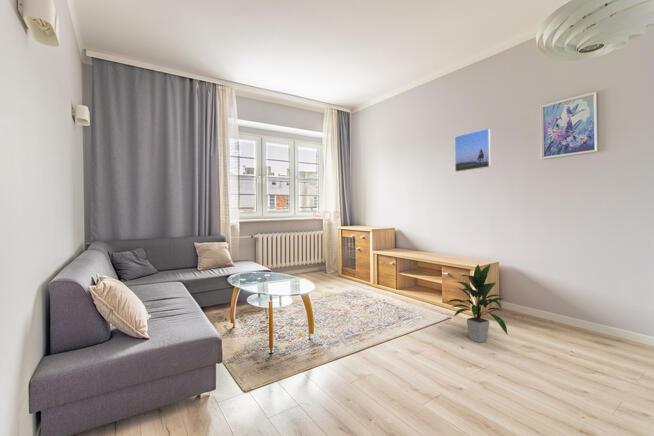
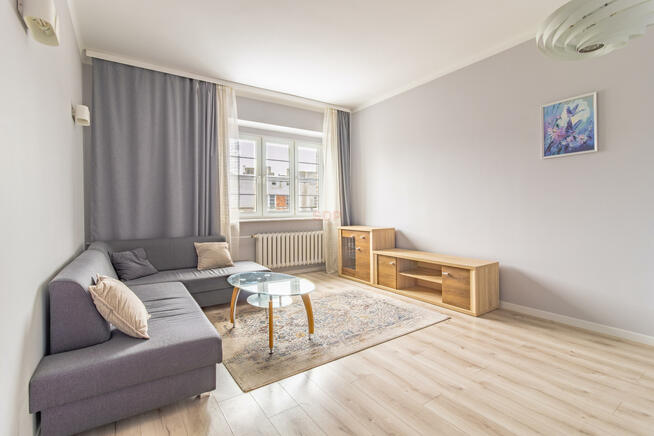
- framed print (471, 151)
- indoor plant (479, 302)
